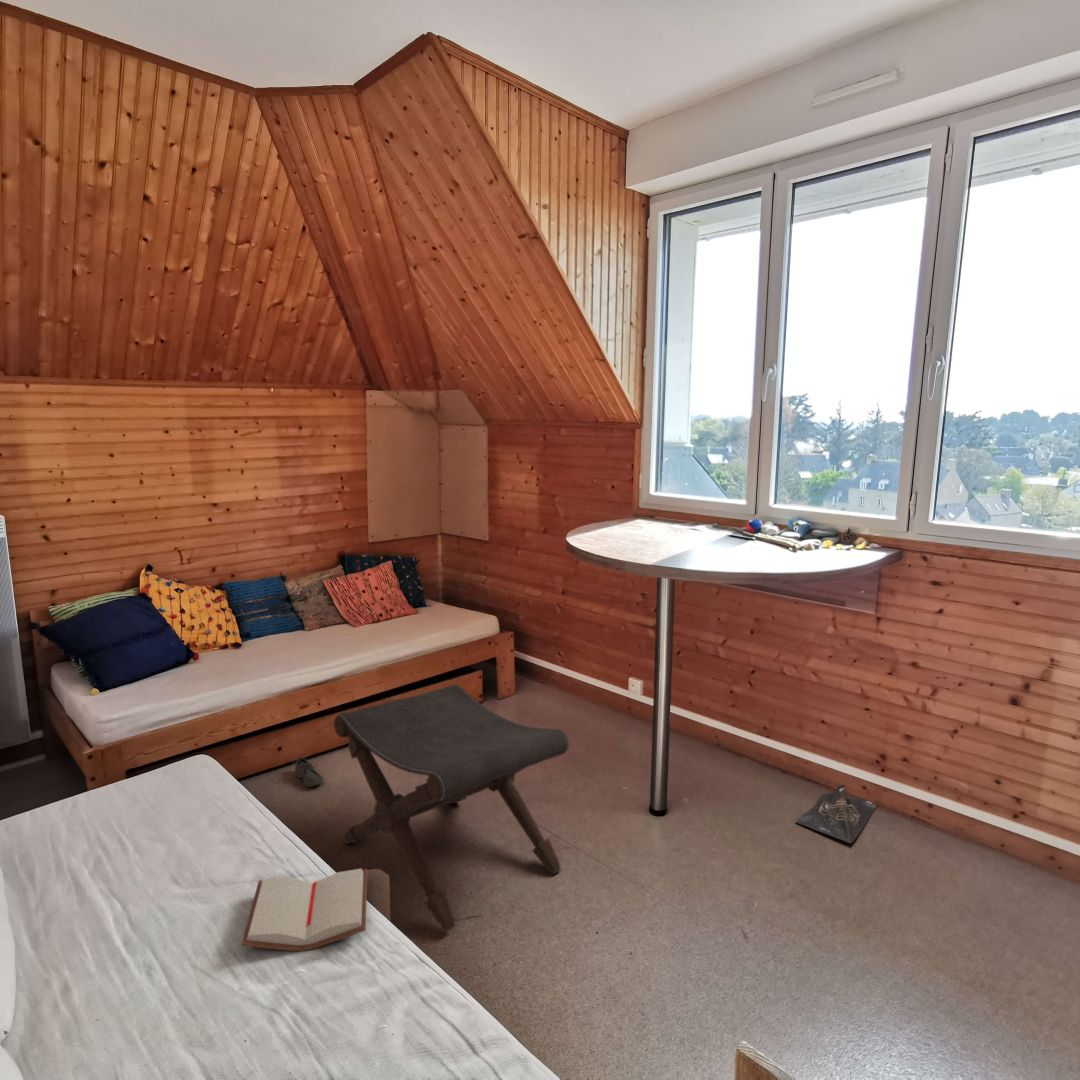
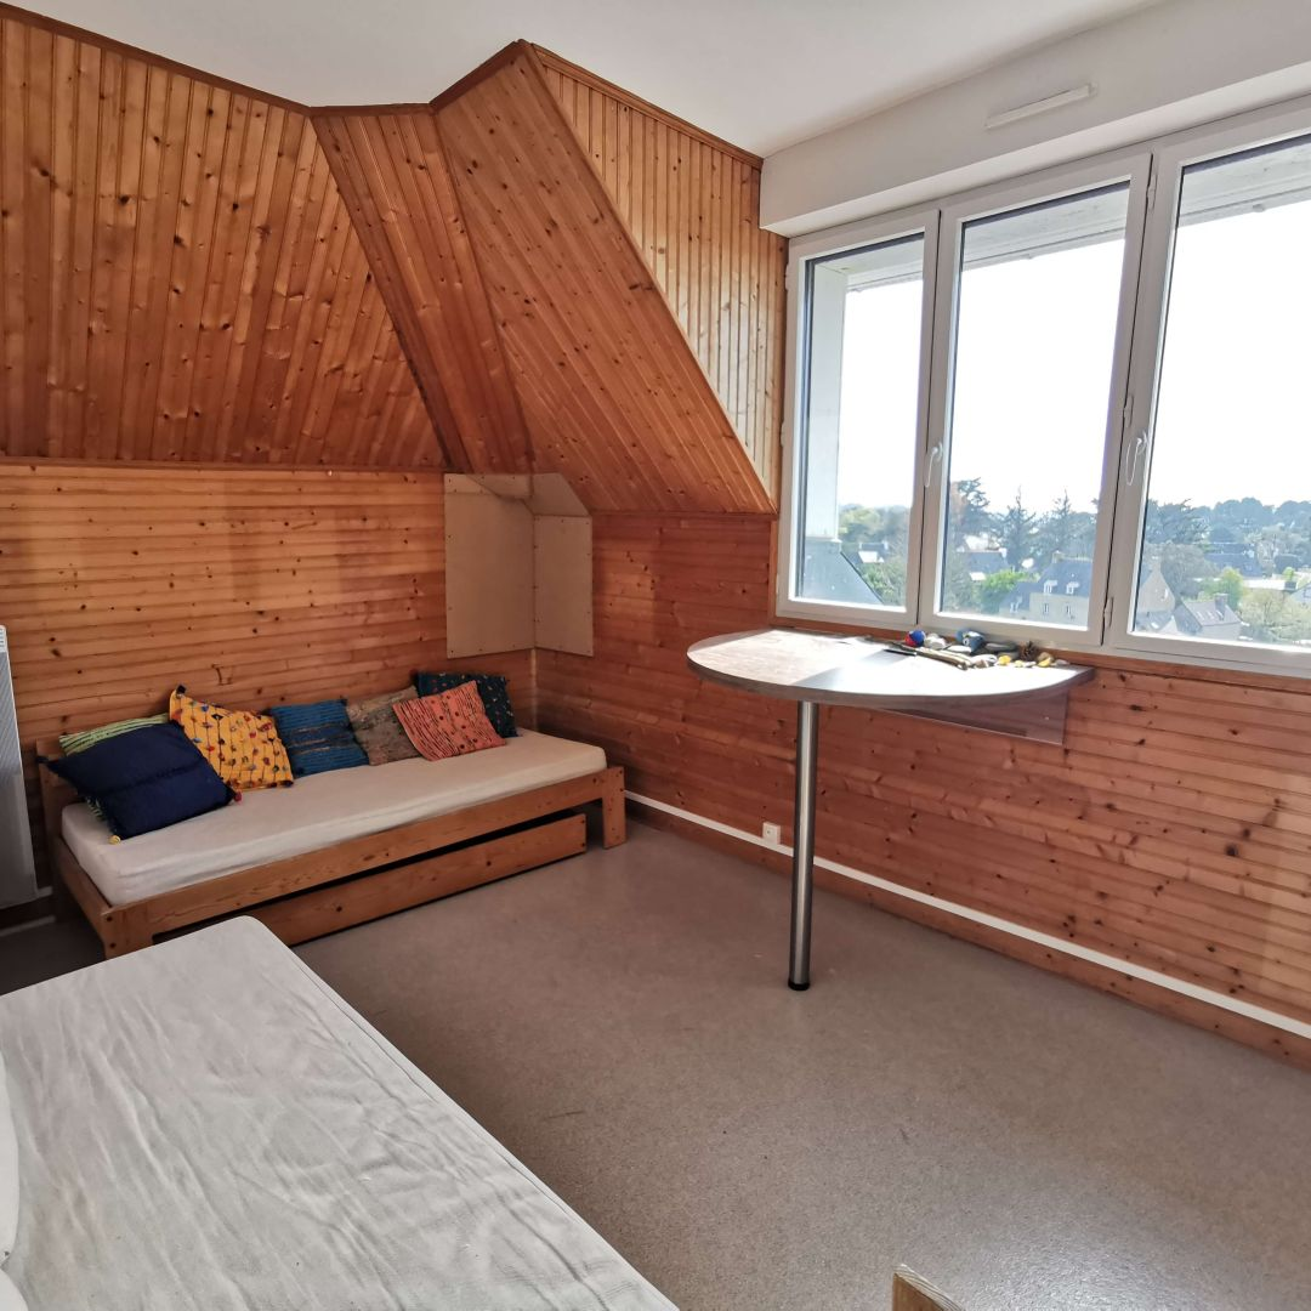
- shoe (307, 769)
- bag (843, 811)
- paperback book (309, 908)
- footstool (448, 789)
